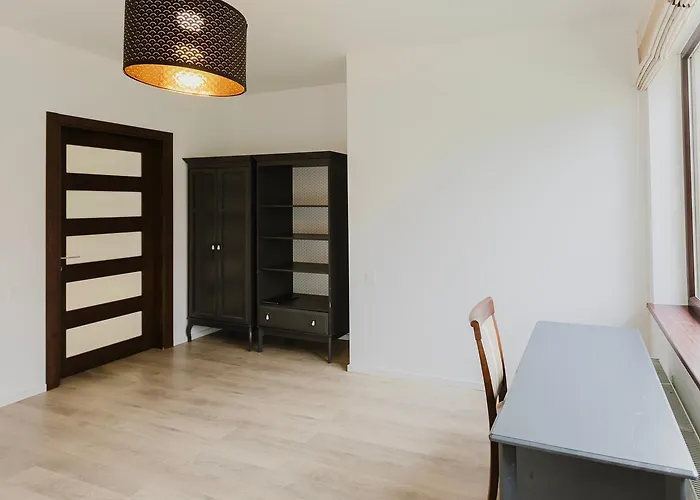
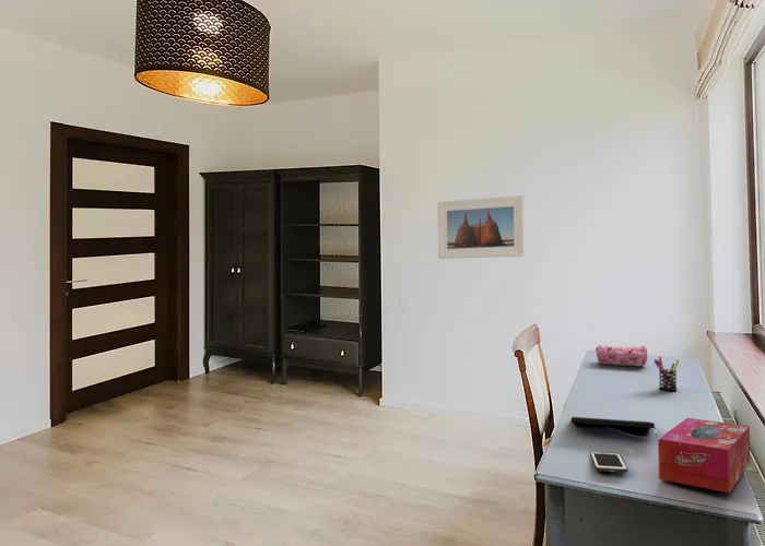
+ tissue box (706, 451)
+ cell phone (608, 461)
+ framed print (480, 228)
+ pen holder (668, 372)
+ notepad (611, 422)
+ pencil case (621, 355)
